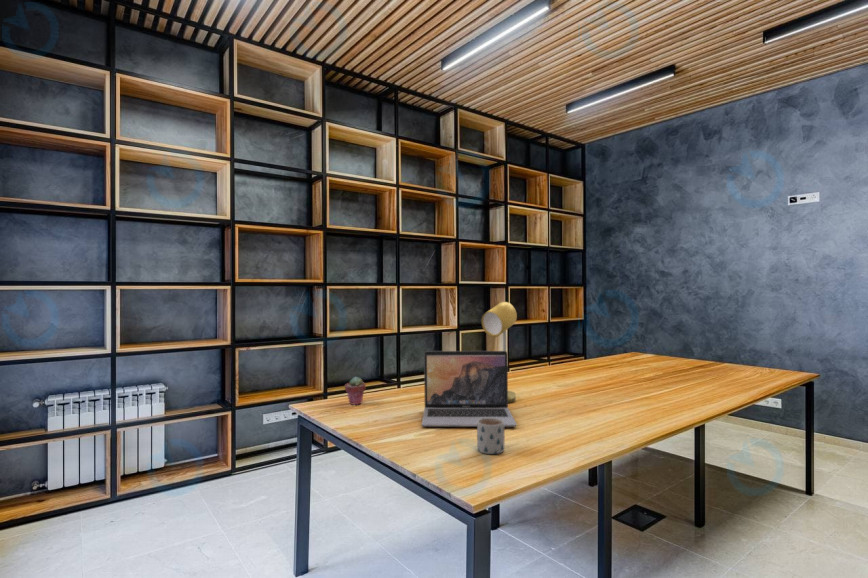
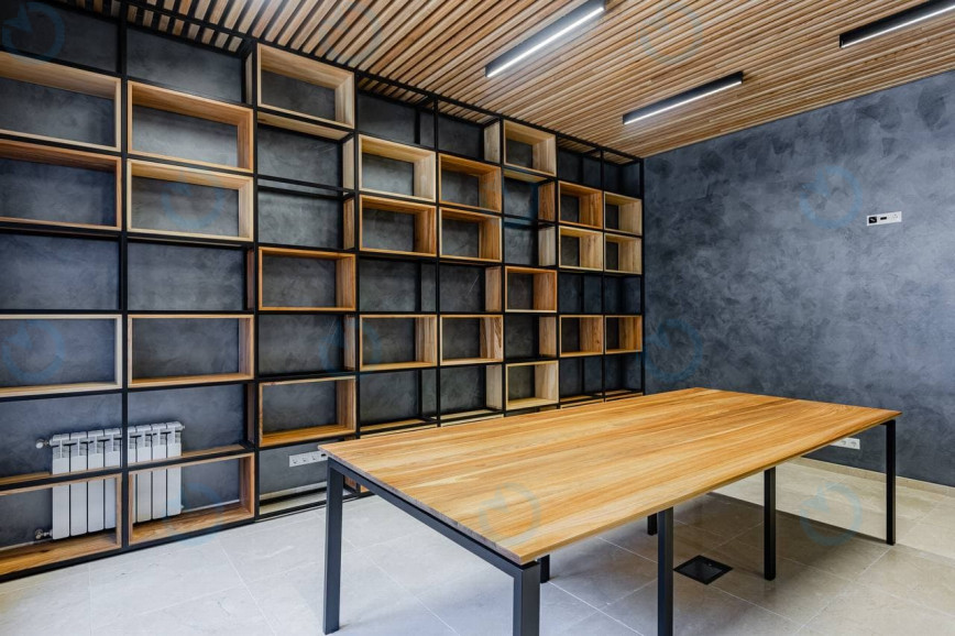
- potted succulent (355, 389)
- laptop (467, 386)
- mug (489, 434)
- desk lamp (503, 350)
